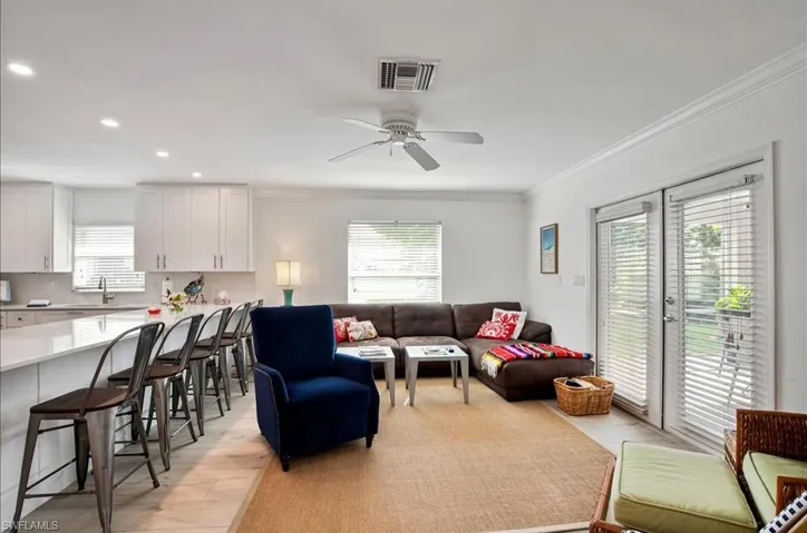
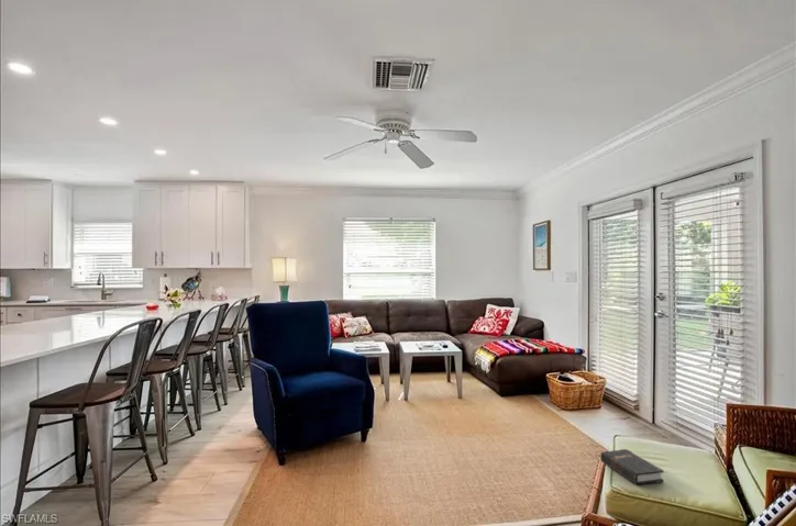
+ hardback book (630, 466)
